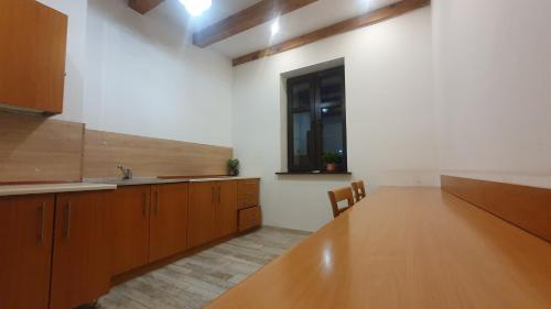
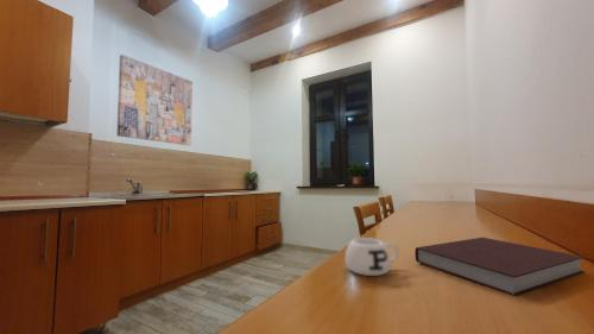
+ wall art (159, 105)
+ mug (373, 254)
+ notebook (494, 259)
